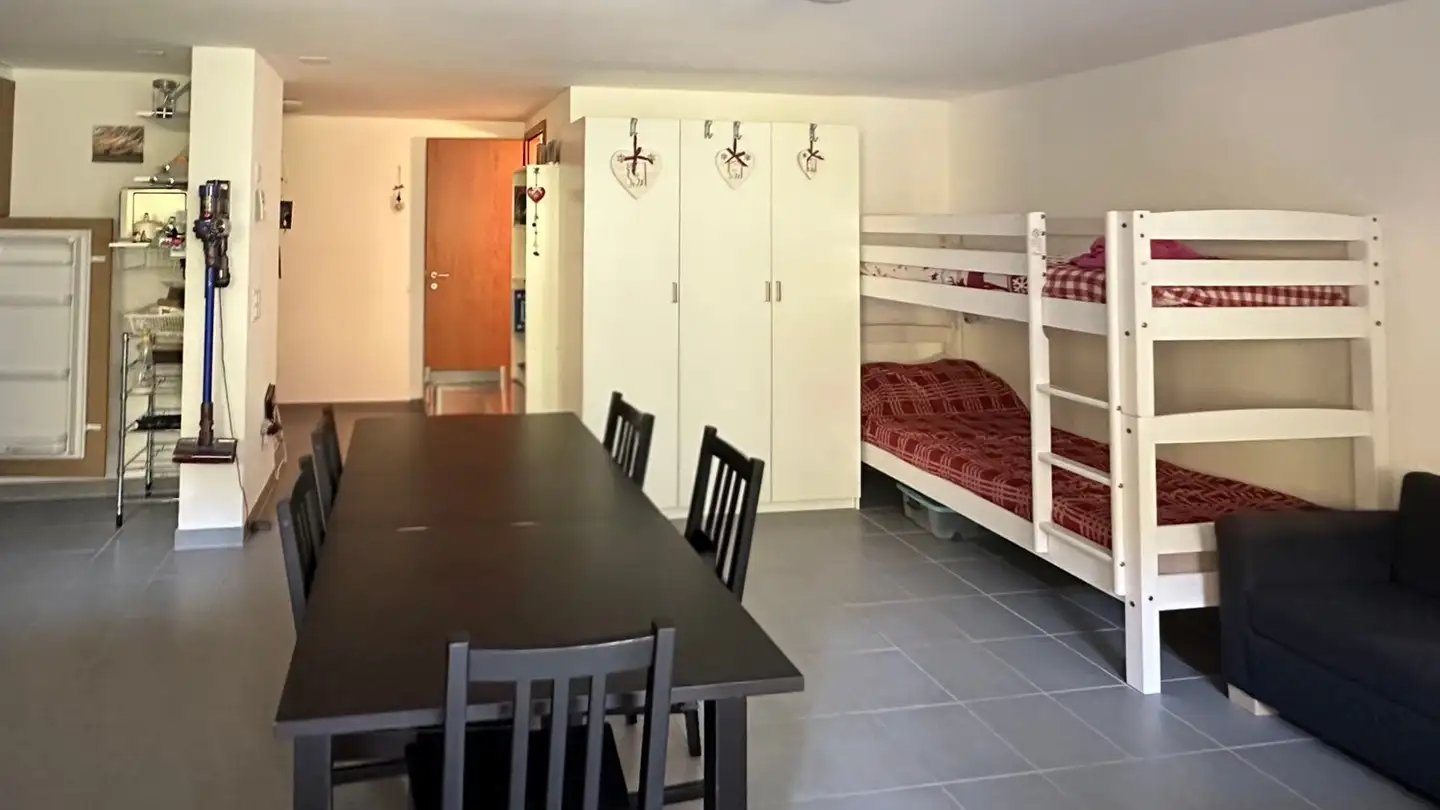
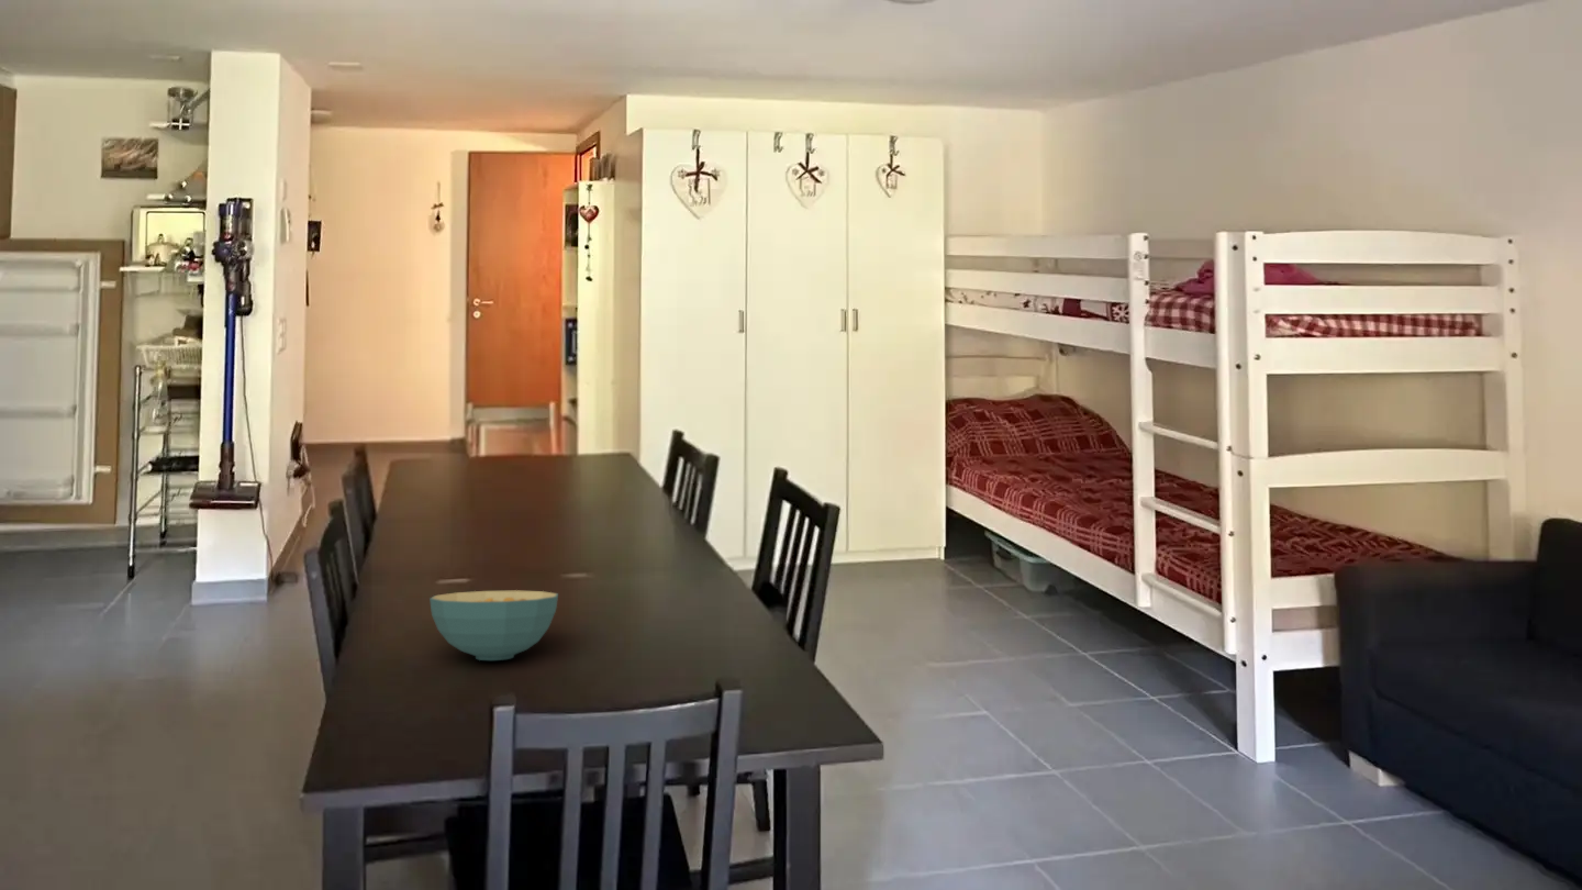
+ cereal bowl (494, 626)
